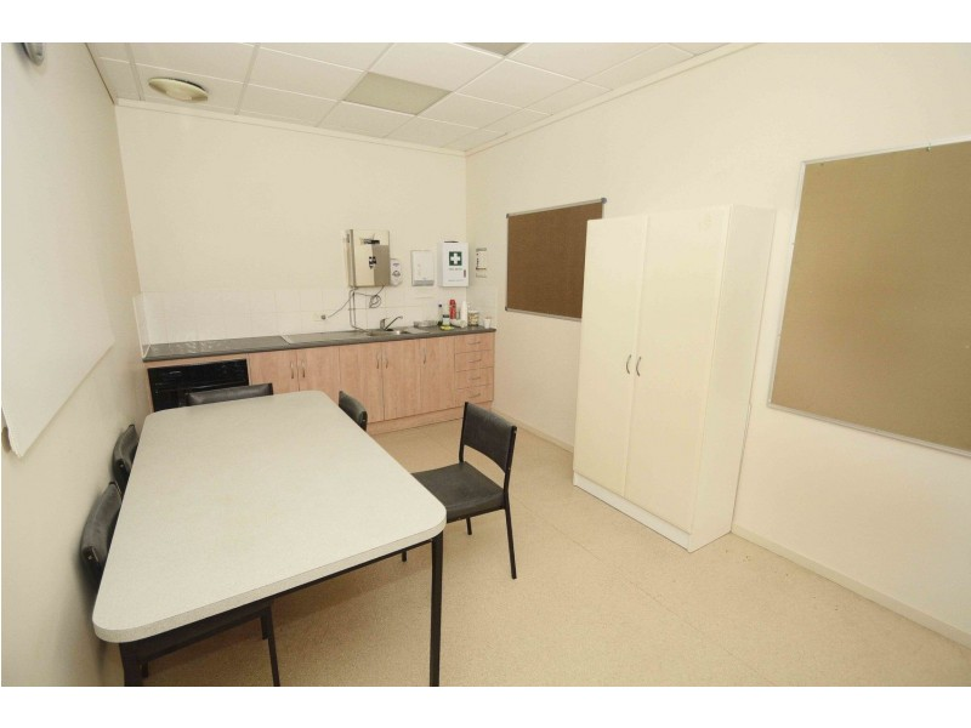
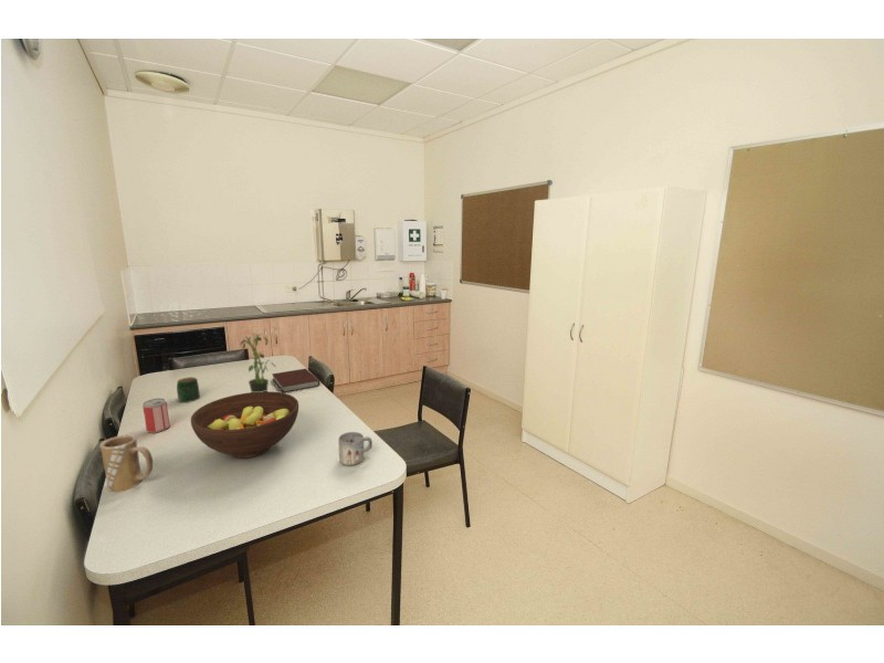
+ mug (129, 461)
+ mug (356, 446)
+ notebook (295, 379)
+ beer can (156, 414)
+ potted plant (257, 368)
+ fruit bowl (249, 429)
+ jar (188, 389)
